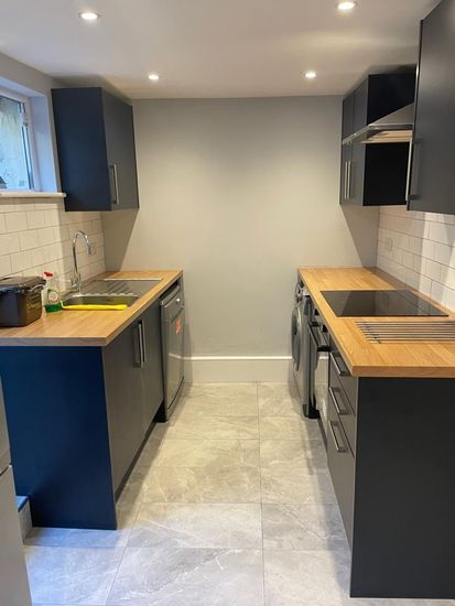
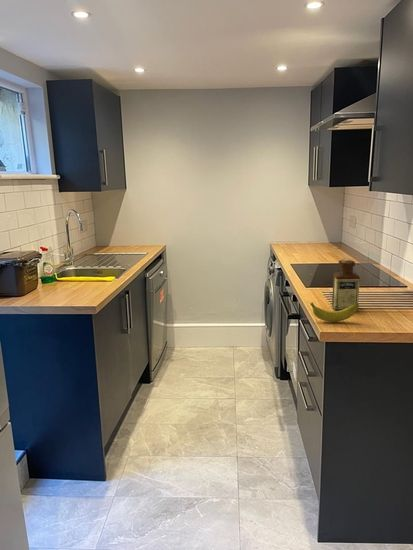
+ bottle (345, 284)
+ banana (334, 312)
